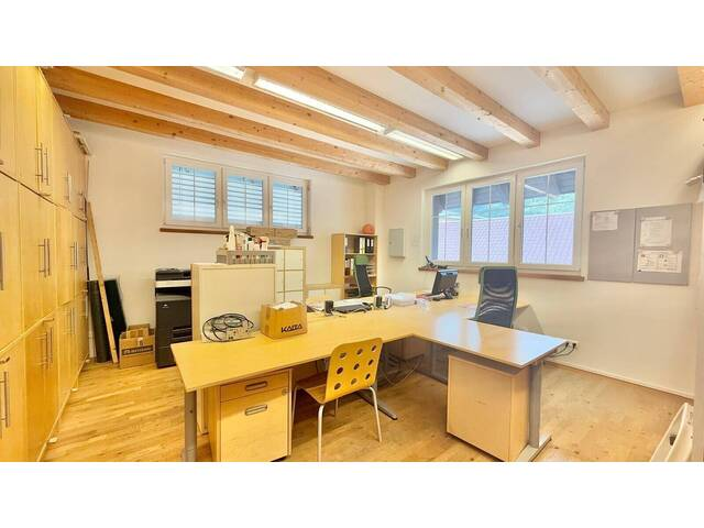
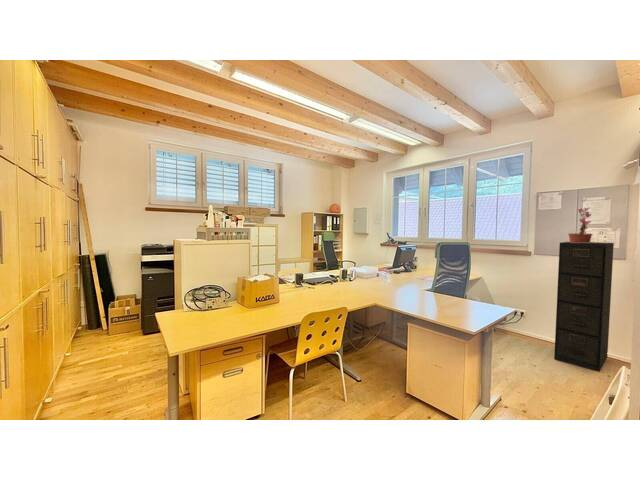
+ filing cabinet (583, 301)
+ potted plant (581, 226)
